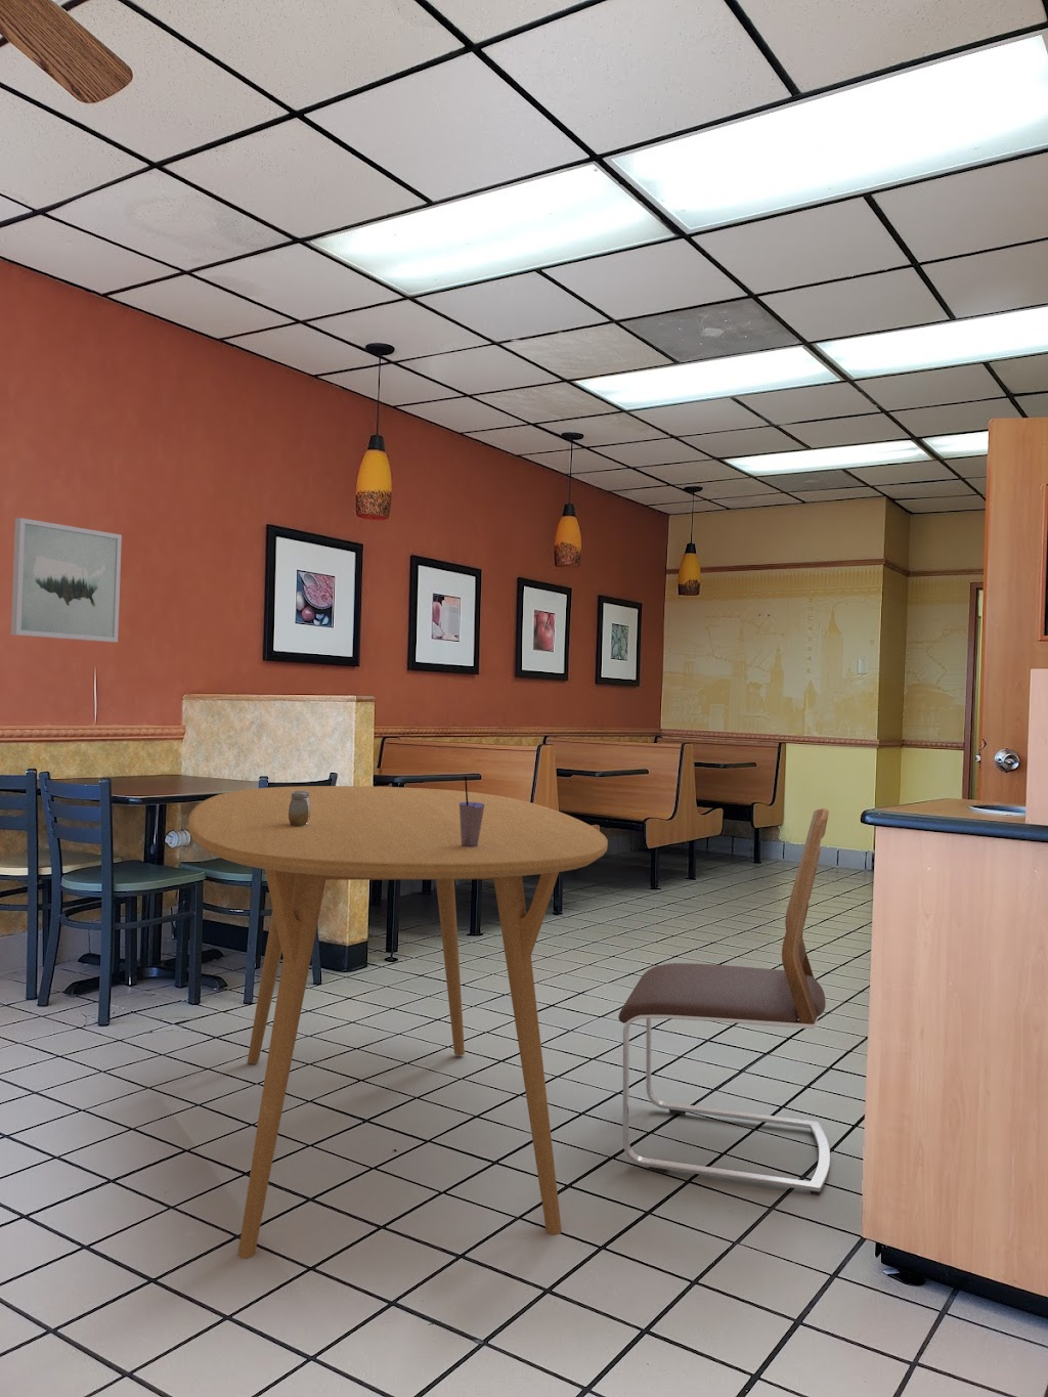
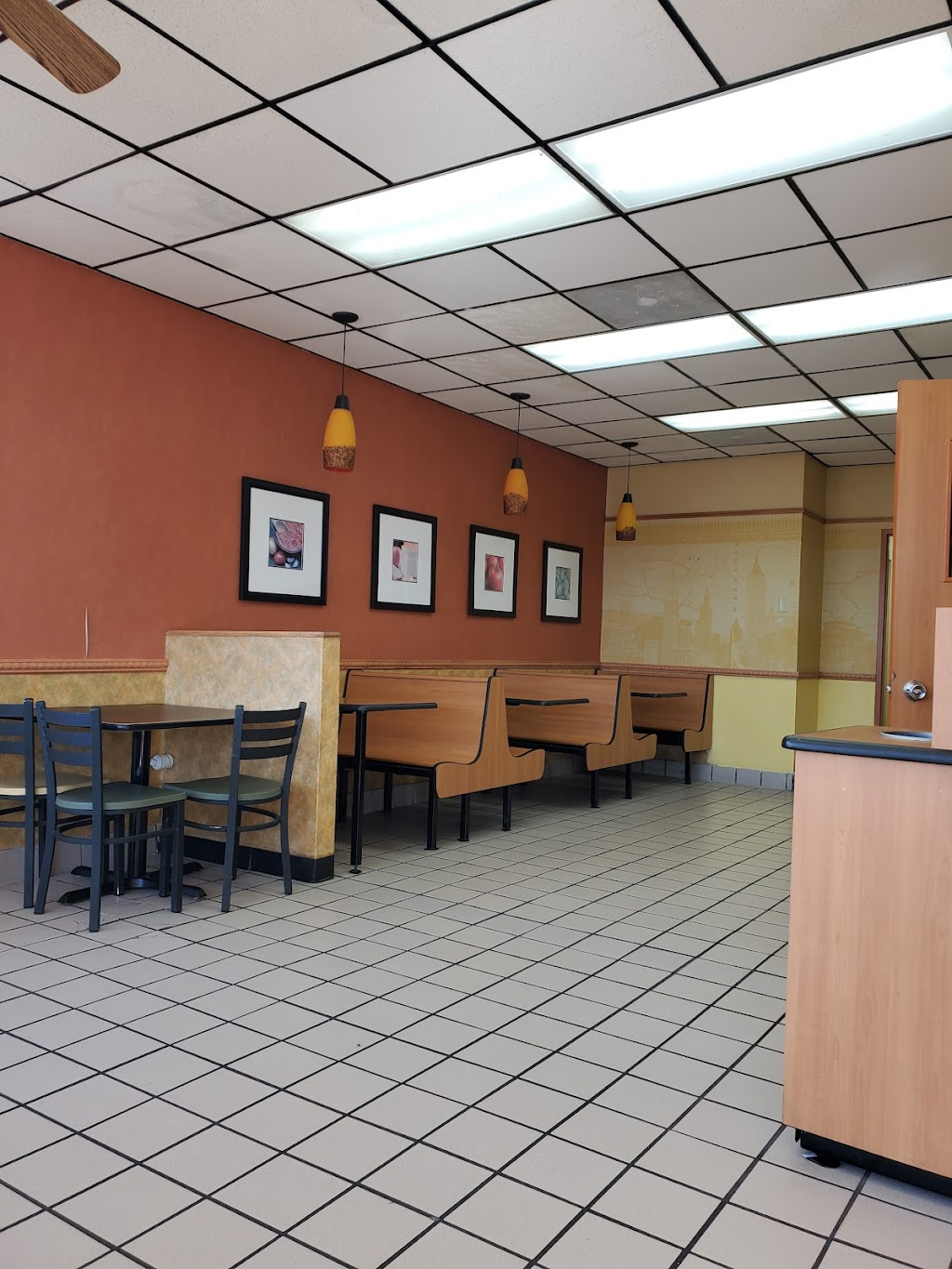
- dining table (445, 971)
- salt and pepper shaker (299, 807)
- wall art (68, 582)
- chair (731, 975)
- straw (471, 809)
